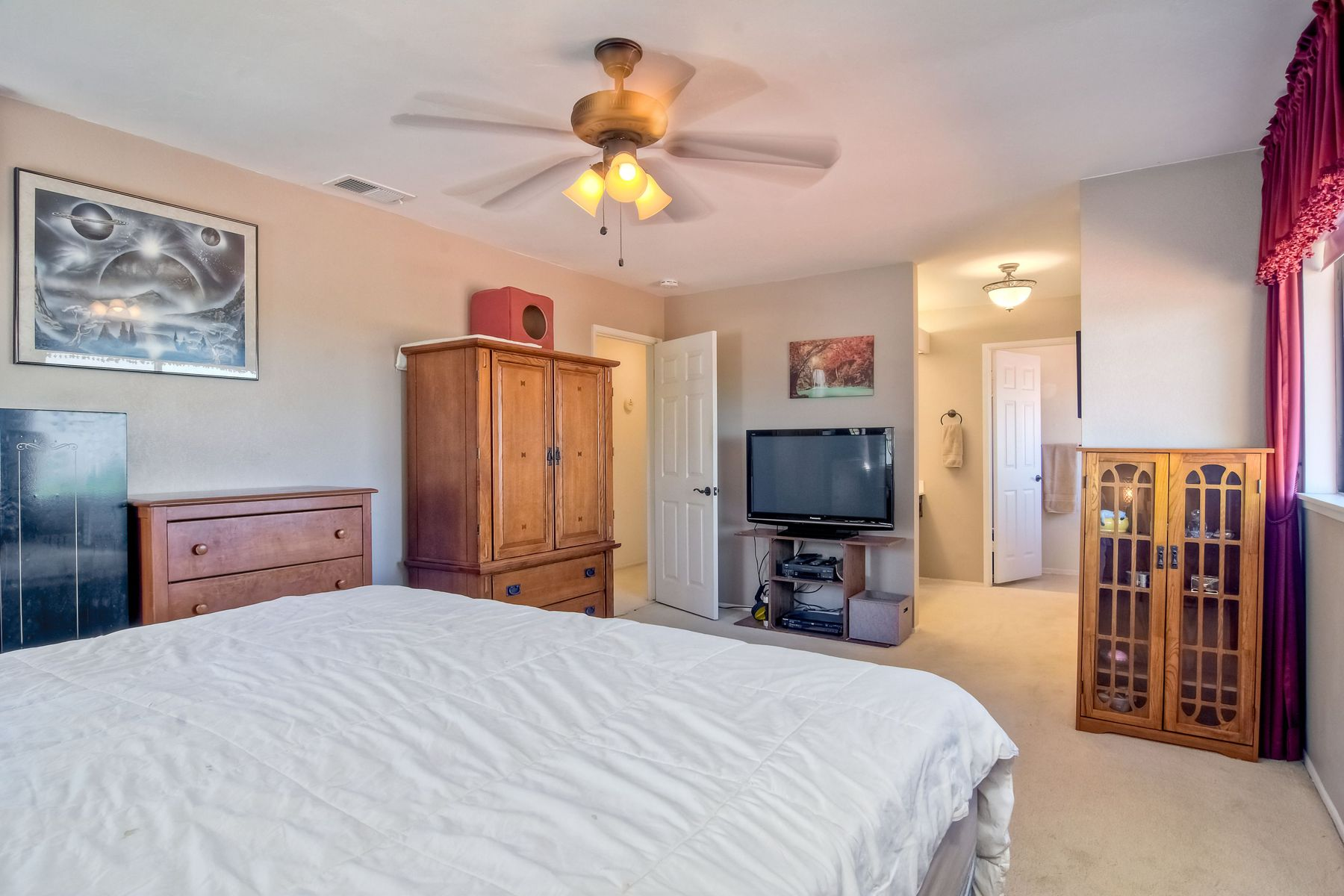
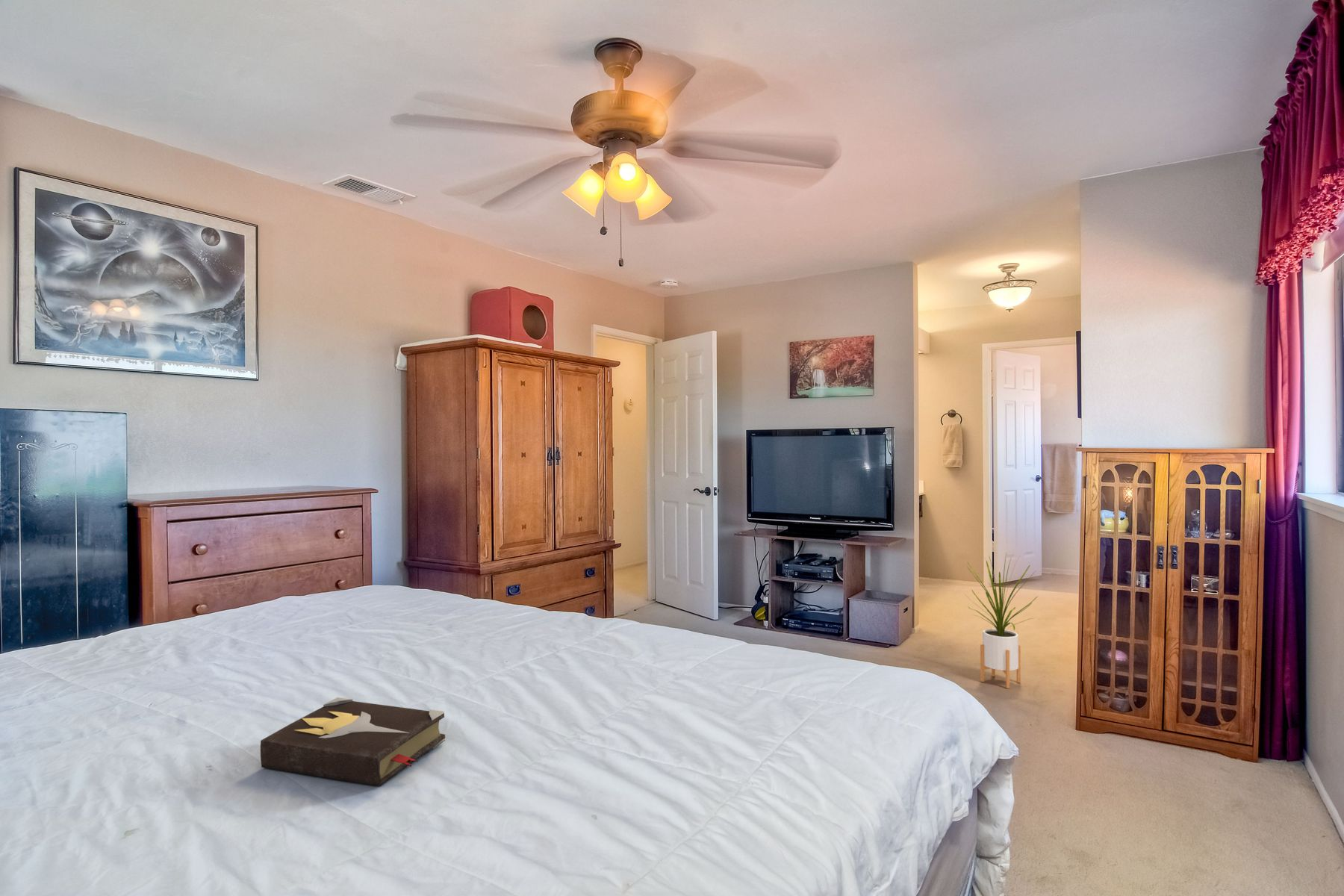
+ house plant (1001, 617)
+ hardback book (356, 736)
